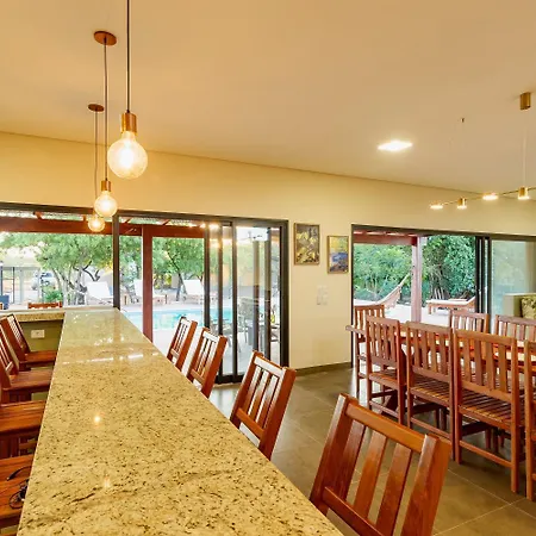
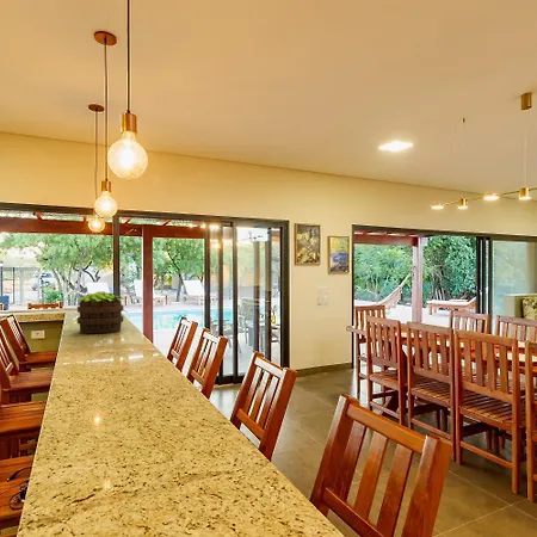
+ potted plant (100, 310)
